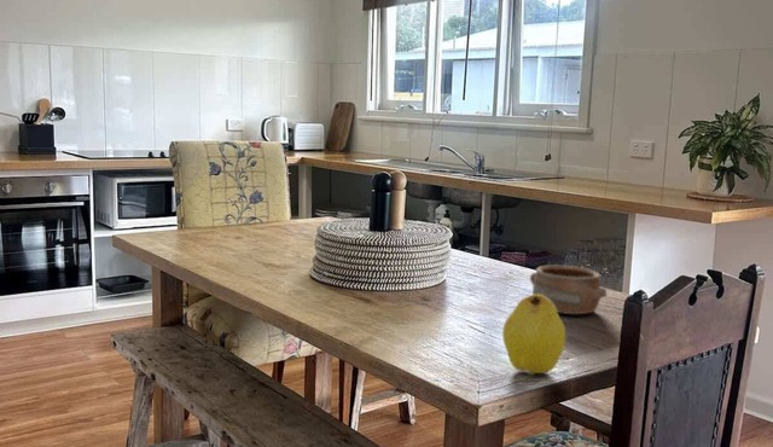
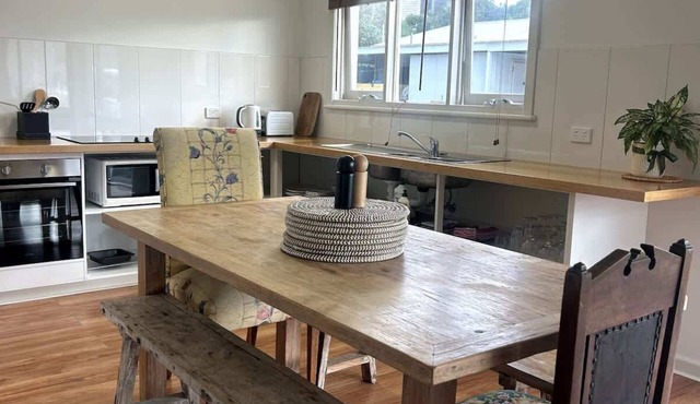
- fruit (534, 332)
- pottery (565, 290)
